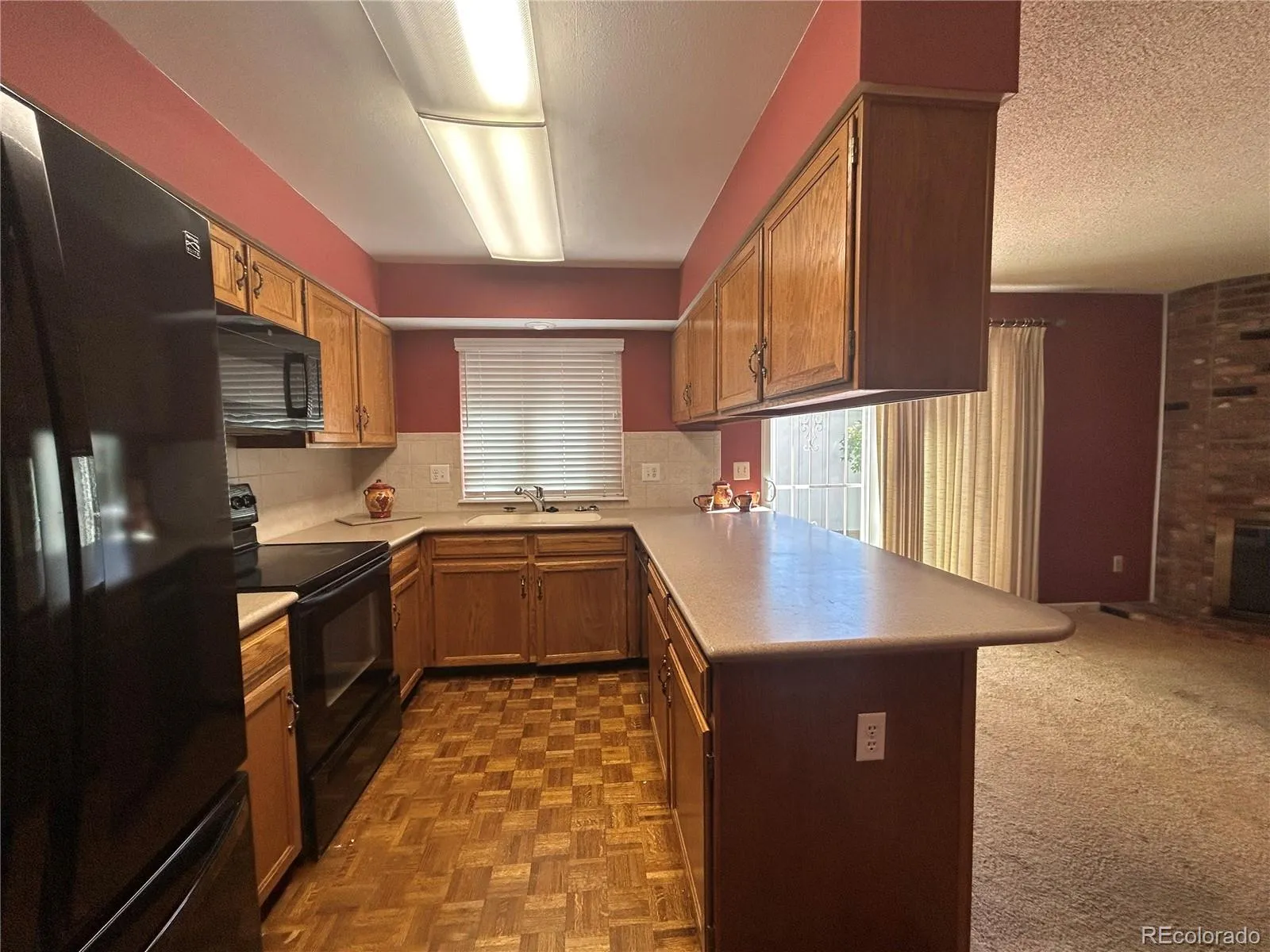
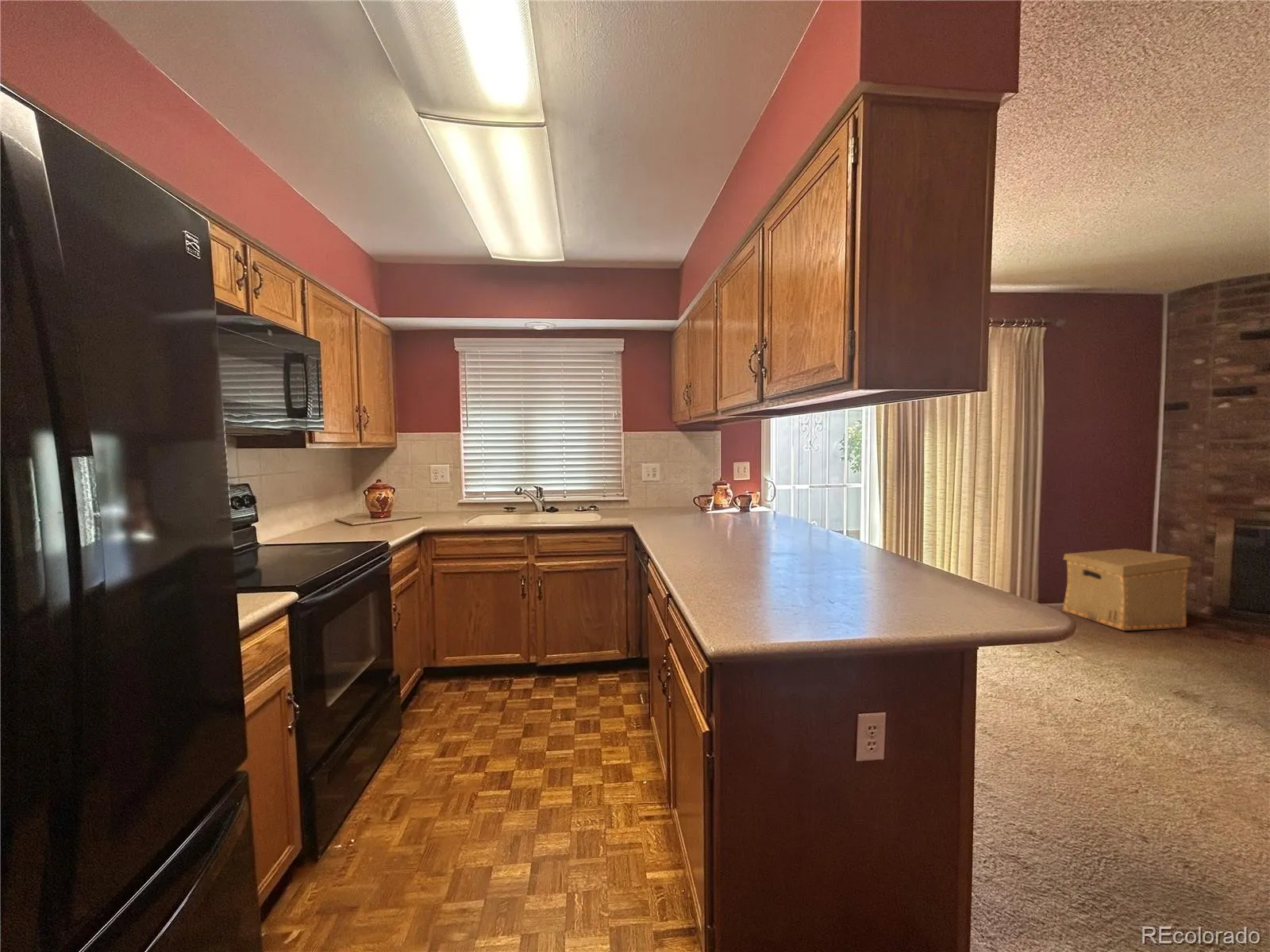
+ cardboard box (1122, 585)
